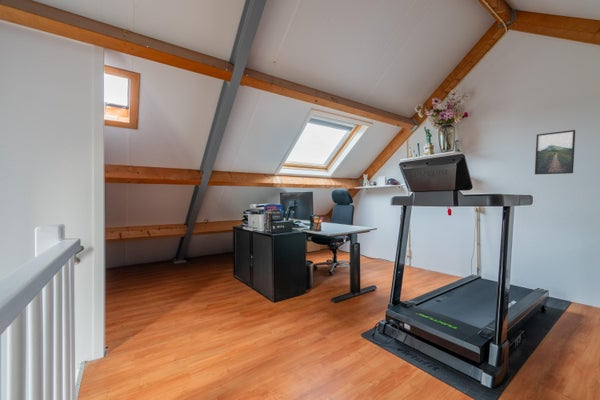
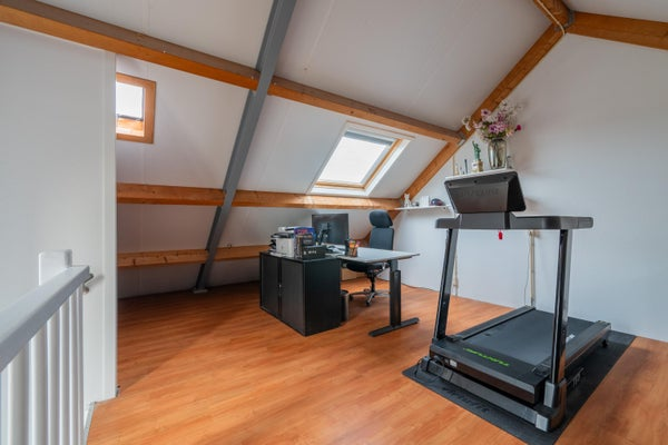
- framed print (554, 153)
